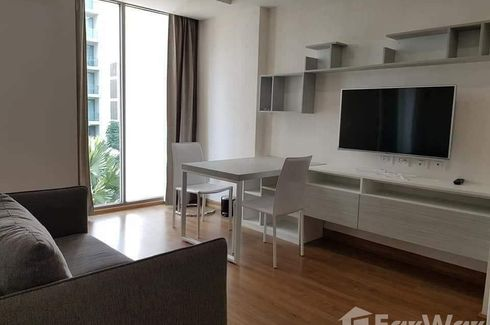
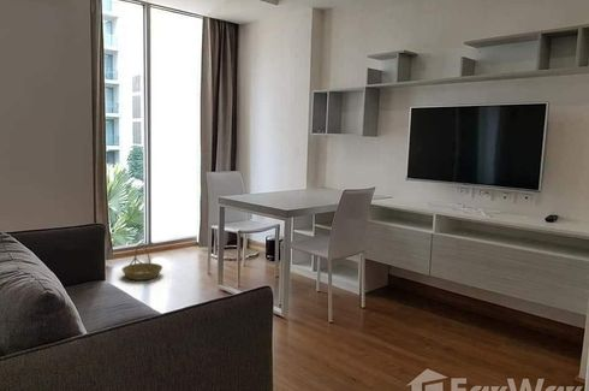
+ basket (139, 261)
